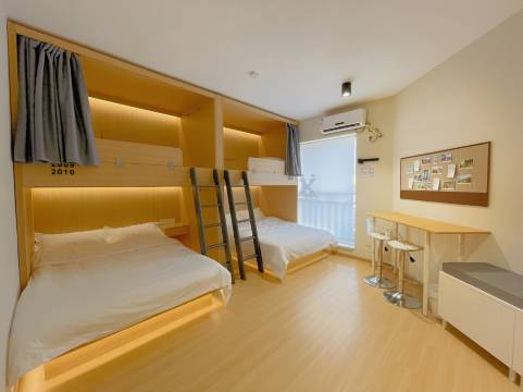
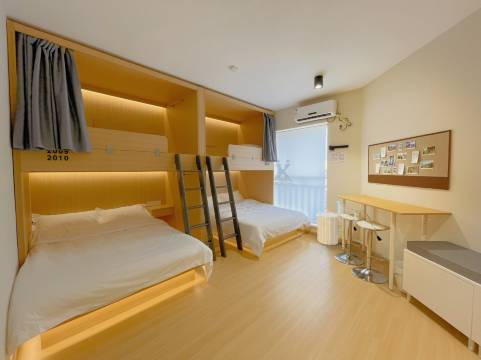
+ laundry hamper (327, 225)
